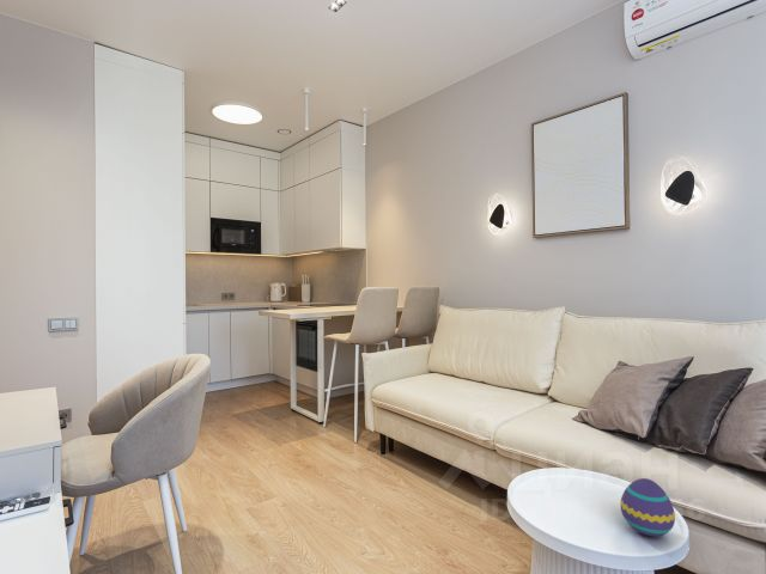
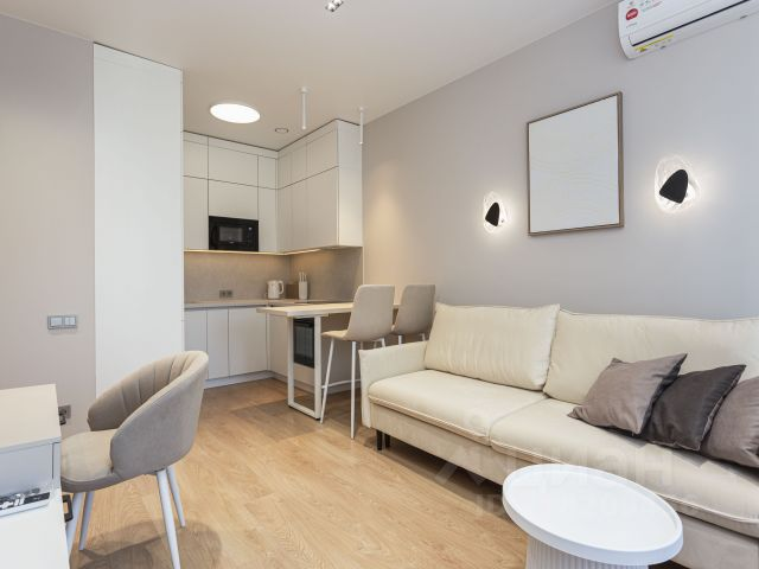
- decorative egg (646, 506)
